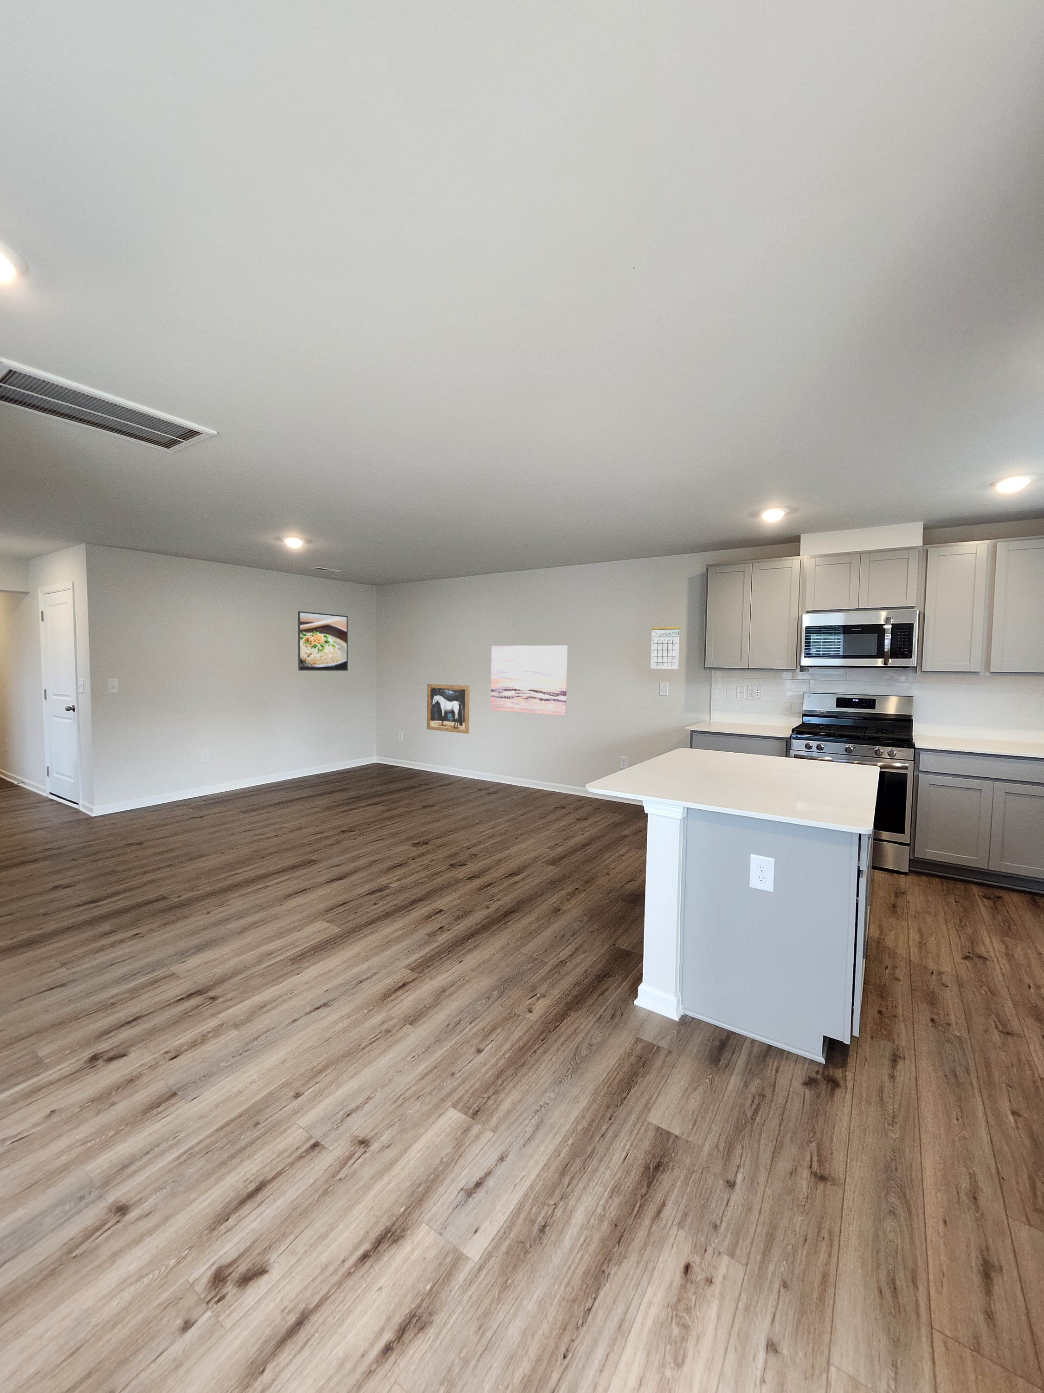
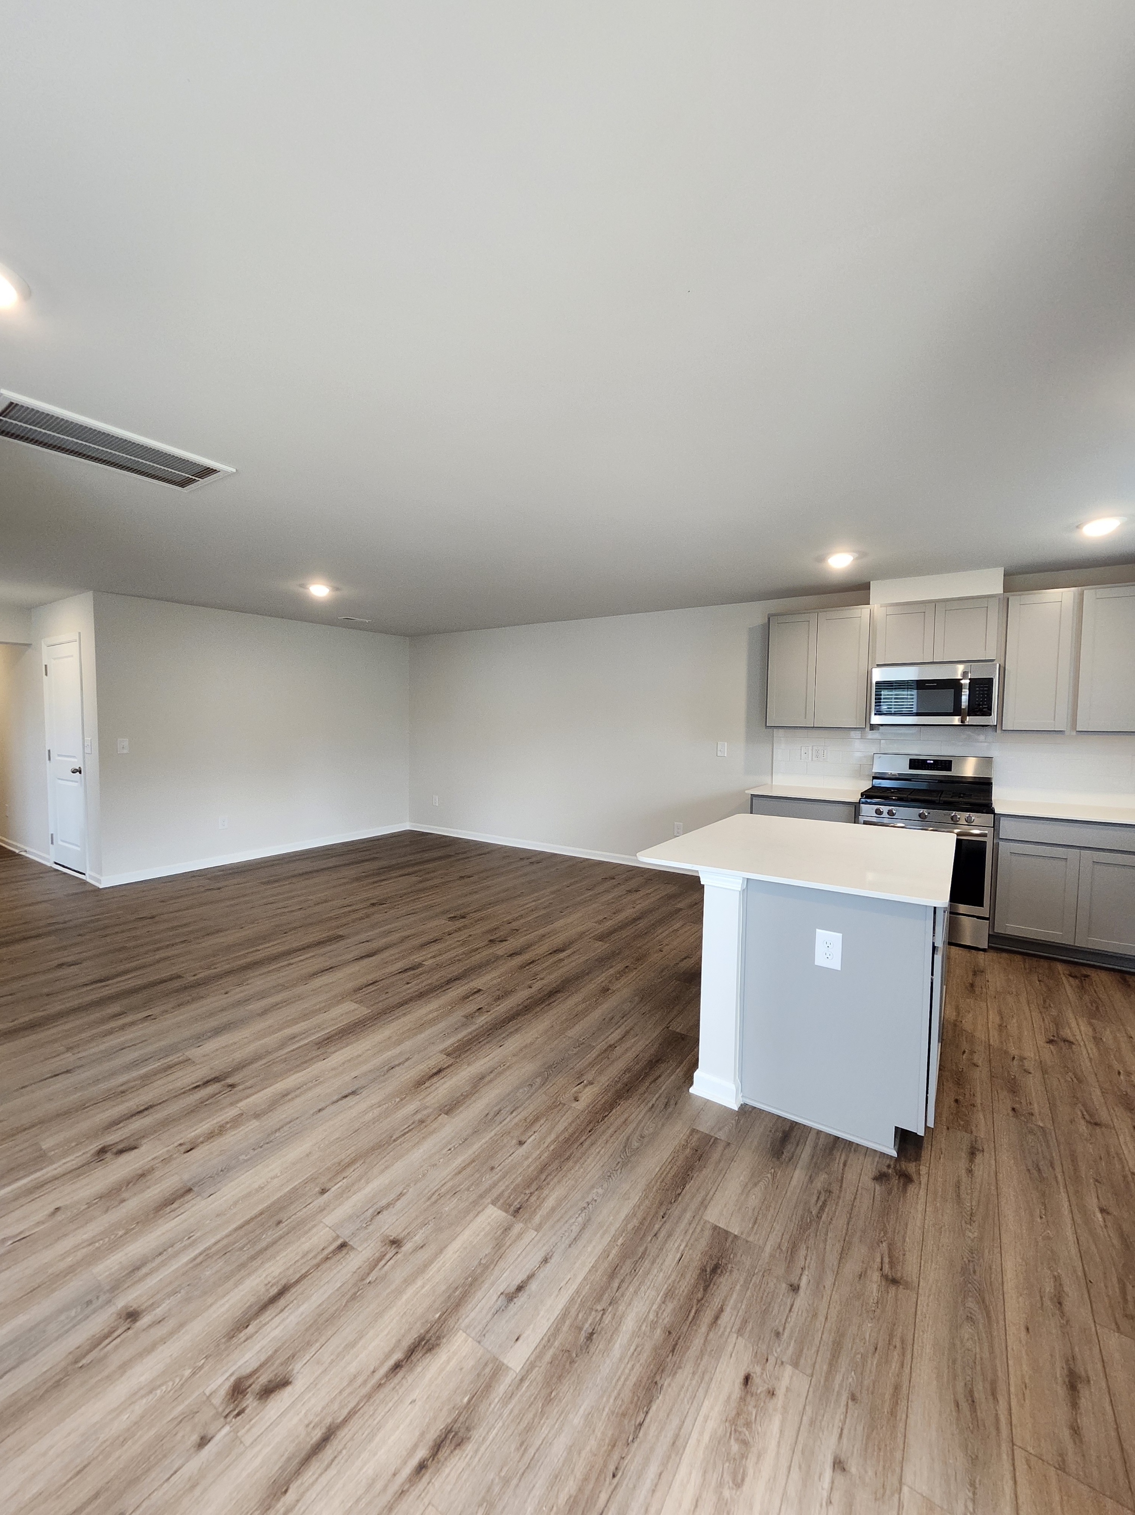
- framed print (324, 642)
- calendar (665, 643)
- wall art (447, 707)
- wall art (527, 679)
